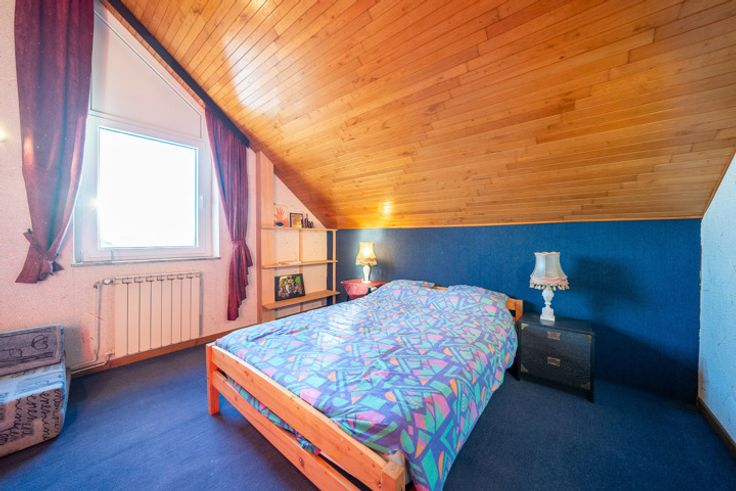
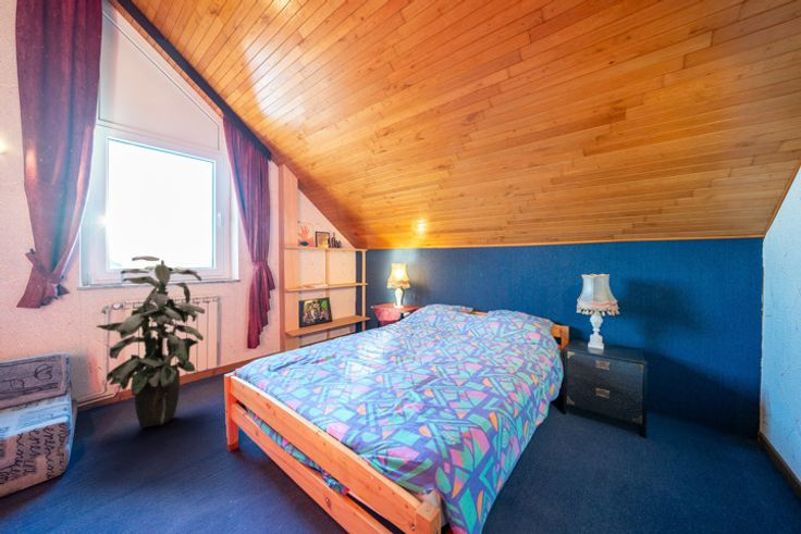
+ indoor plant (155, 338)
